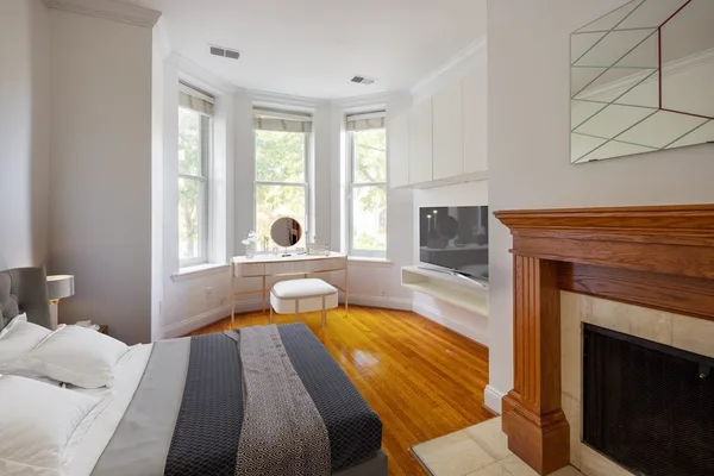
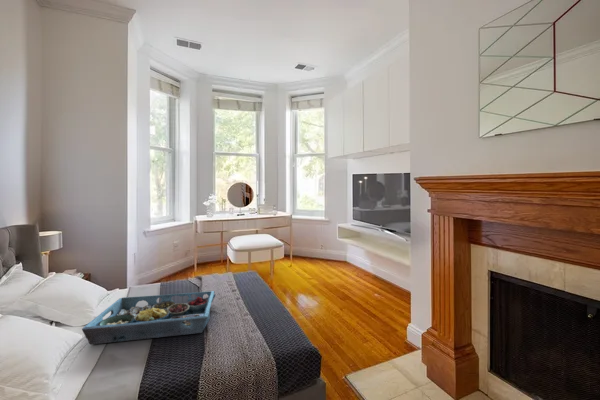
+ serving tray (159, 313)
